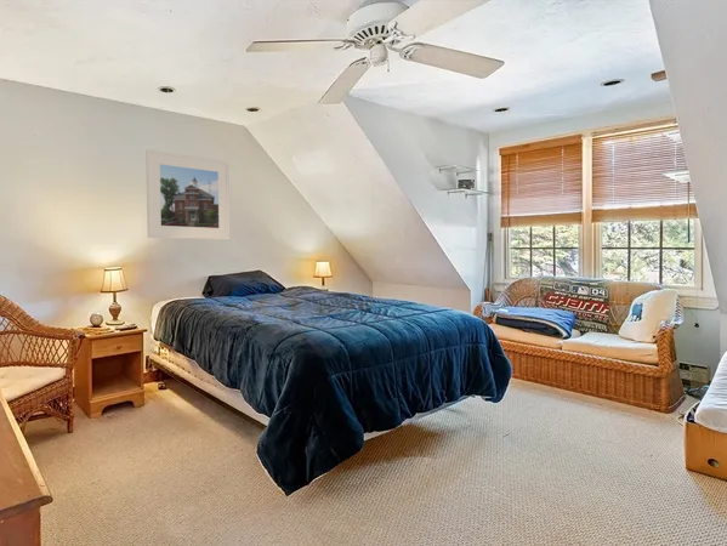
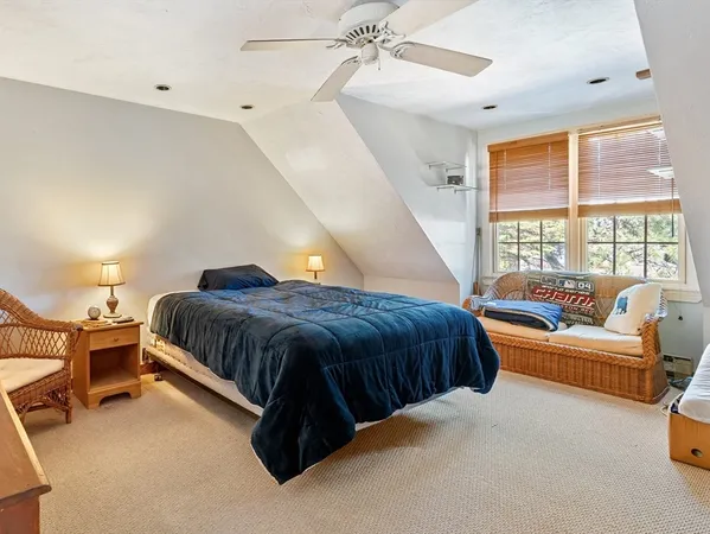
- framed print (189, 197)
